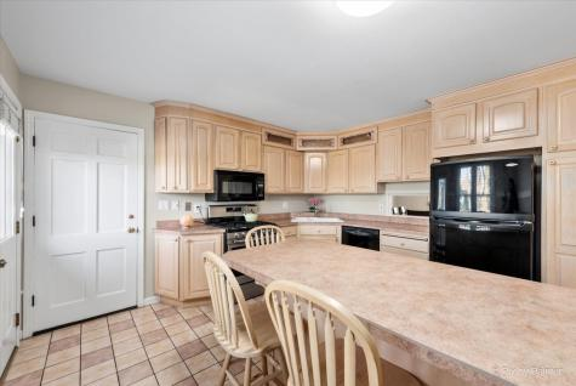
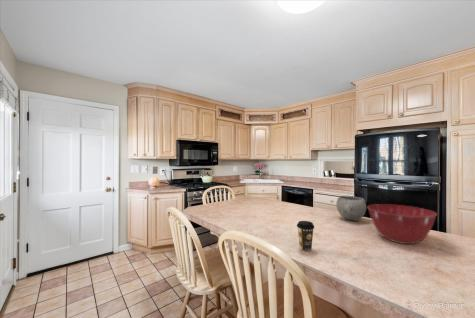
+ coffee cup (305, 235)
+ mixing bowl (399, 224)
+ bowl (350, 208)
